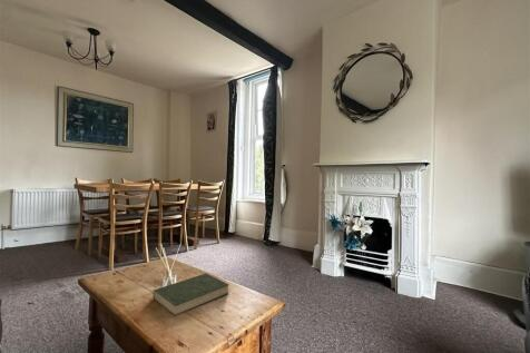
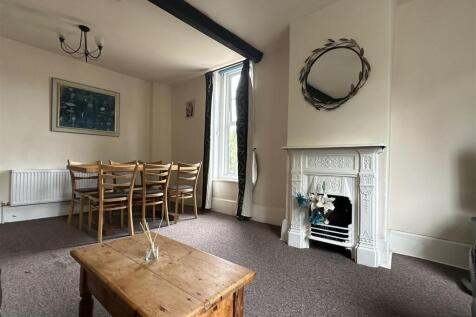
- book (192, 291)
